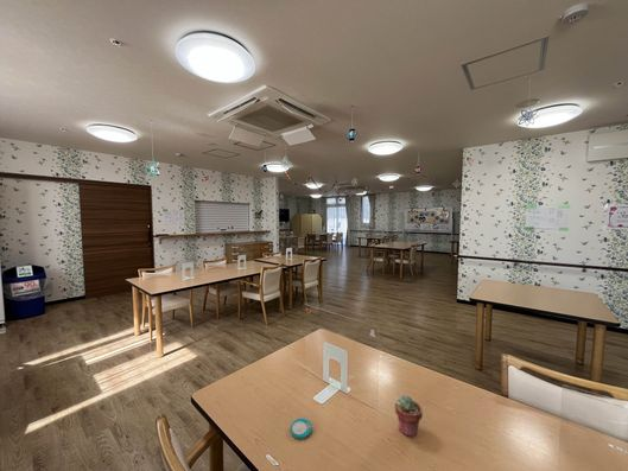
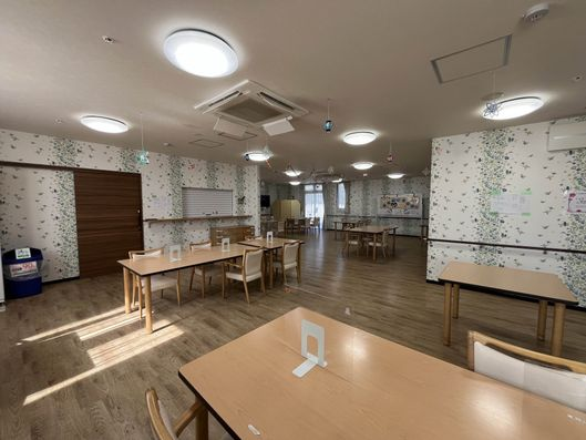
- plate (299, 426)
- potted succulent (407, 413)
